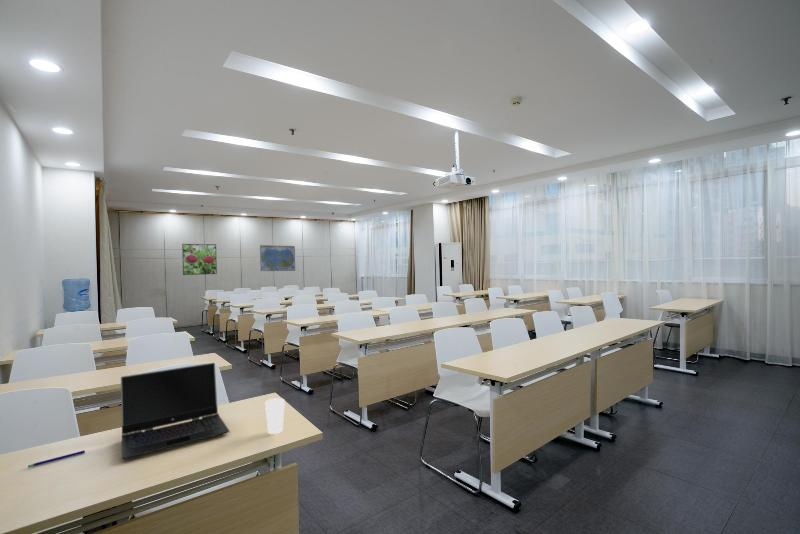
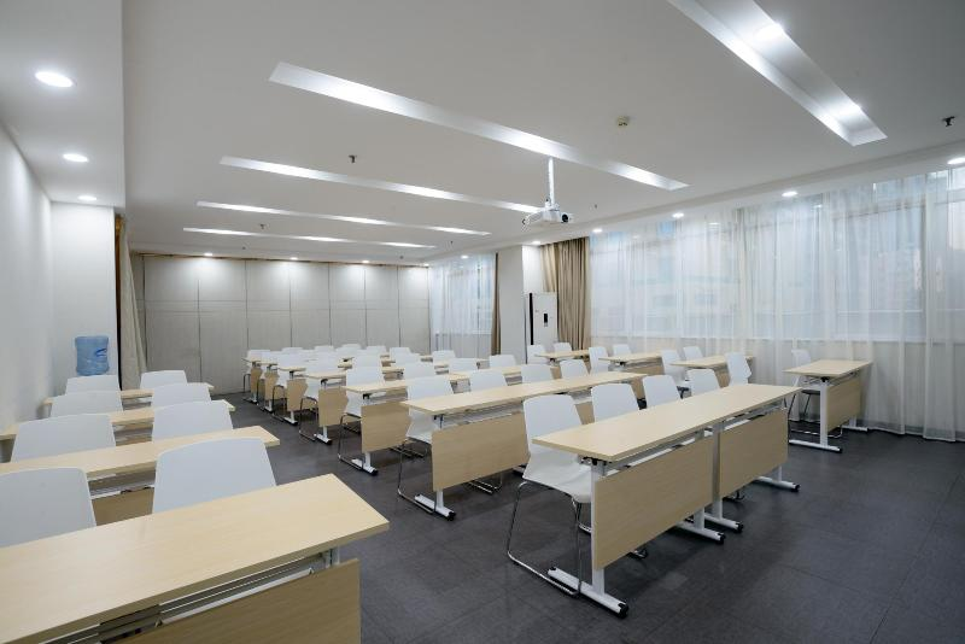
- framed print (199, 259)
- world map (278, 258)
- cup (275, 416)
- laptop computer (174, 405)
- pen (57, 458)
